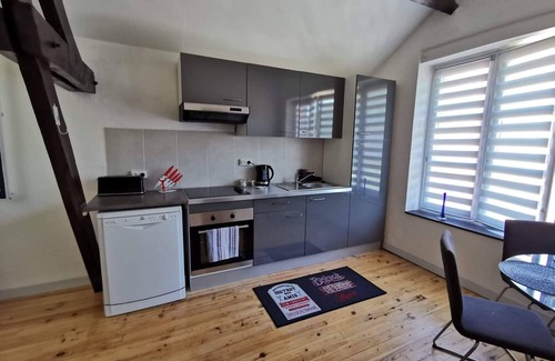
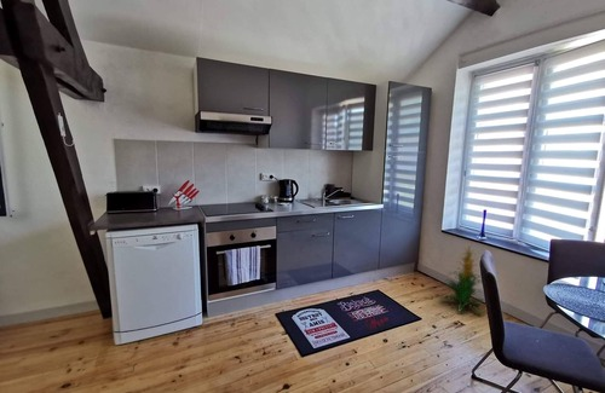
+ indoor plant (466, 274)
